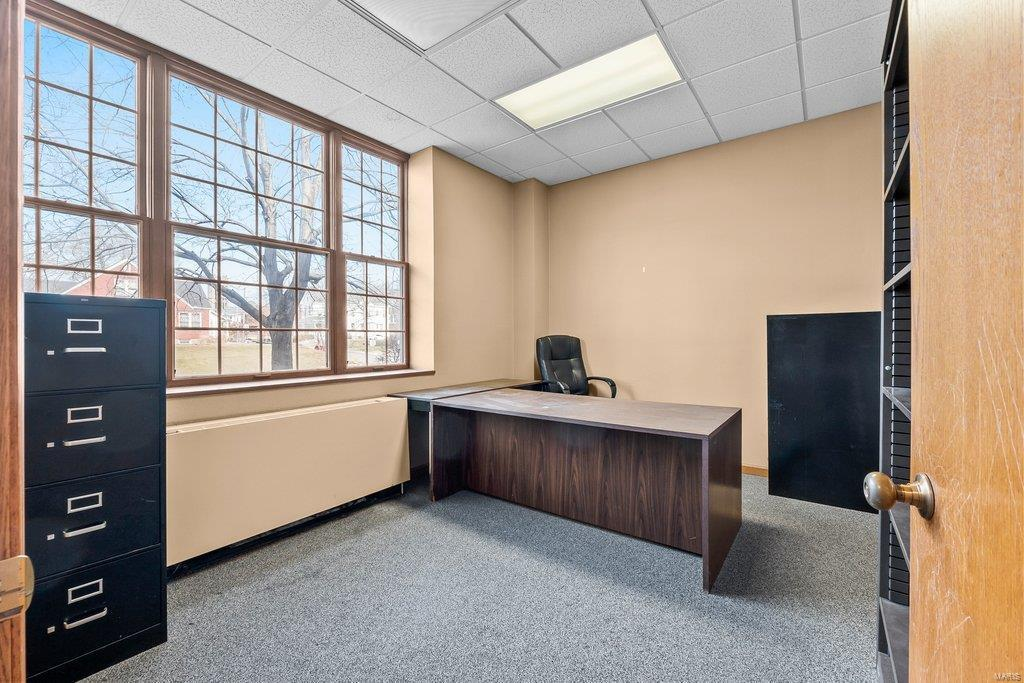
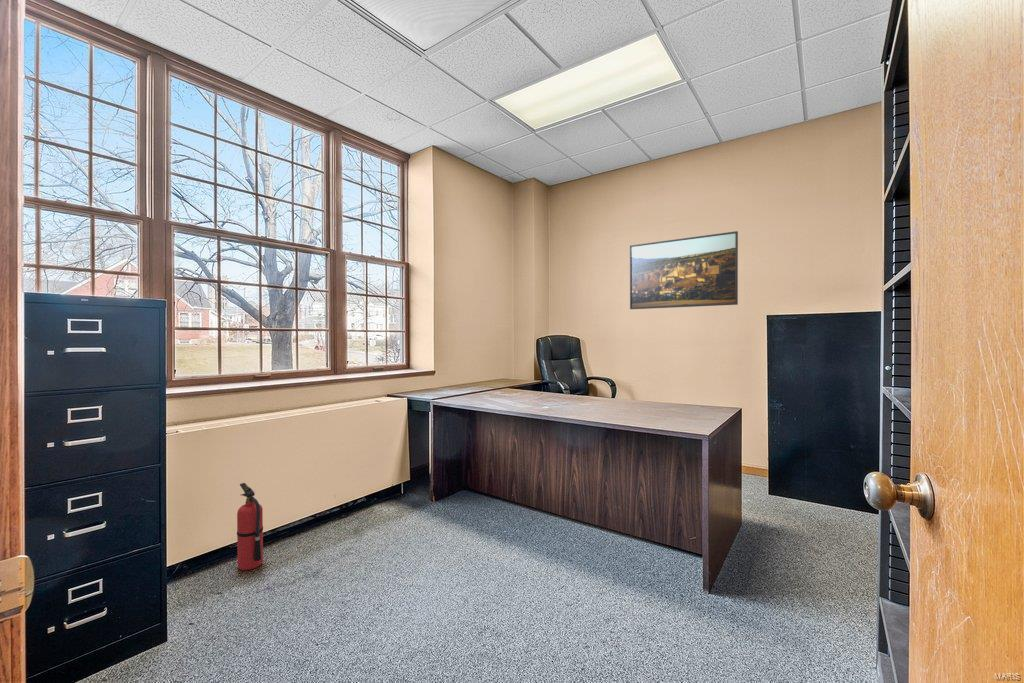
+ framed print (680, 273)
+ fire extinguisher (250, 525)
